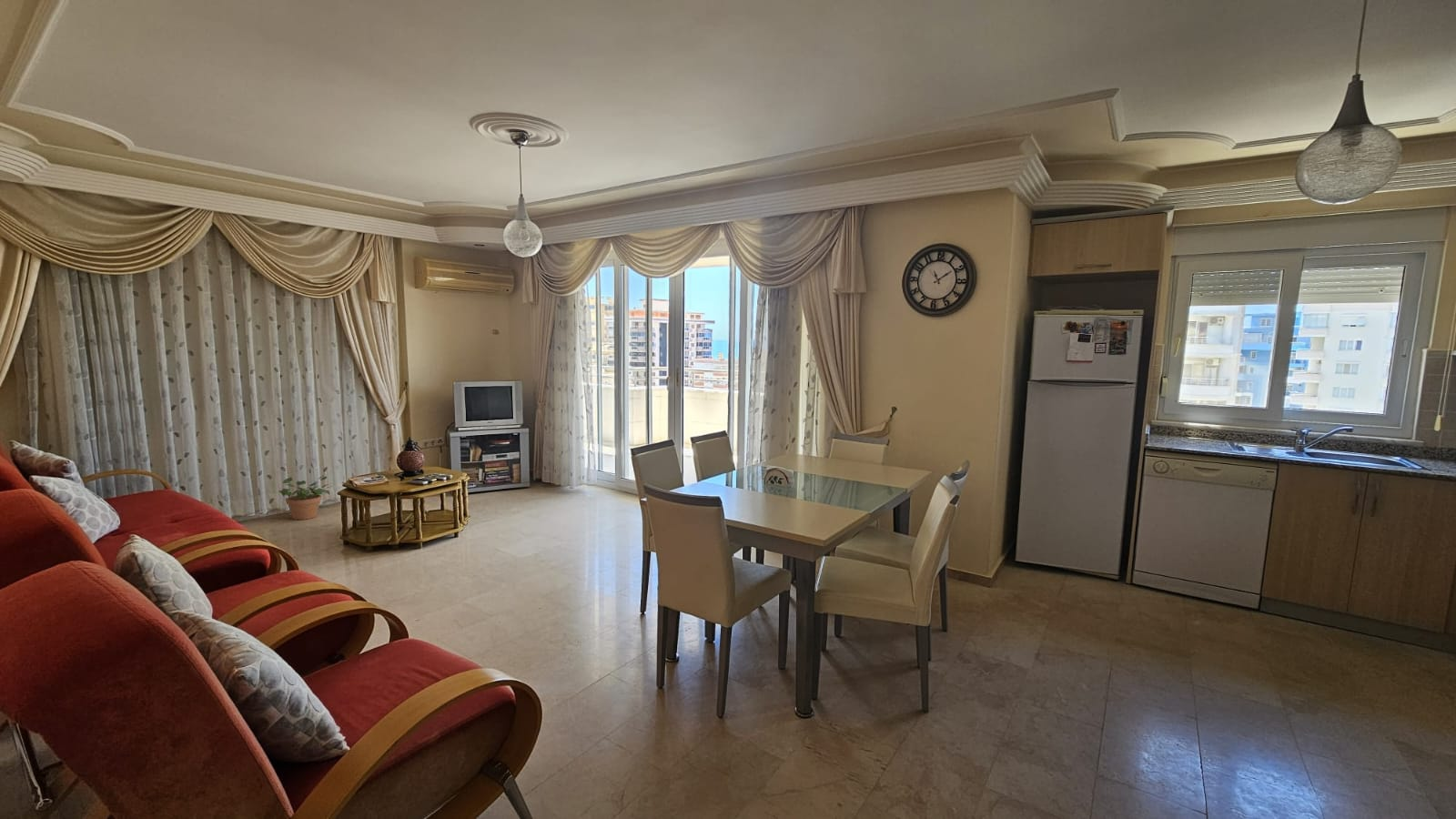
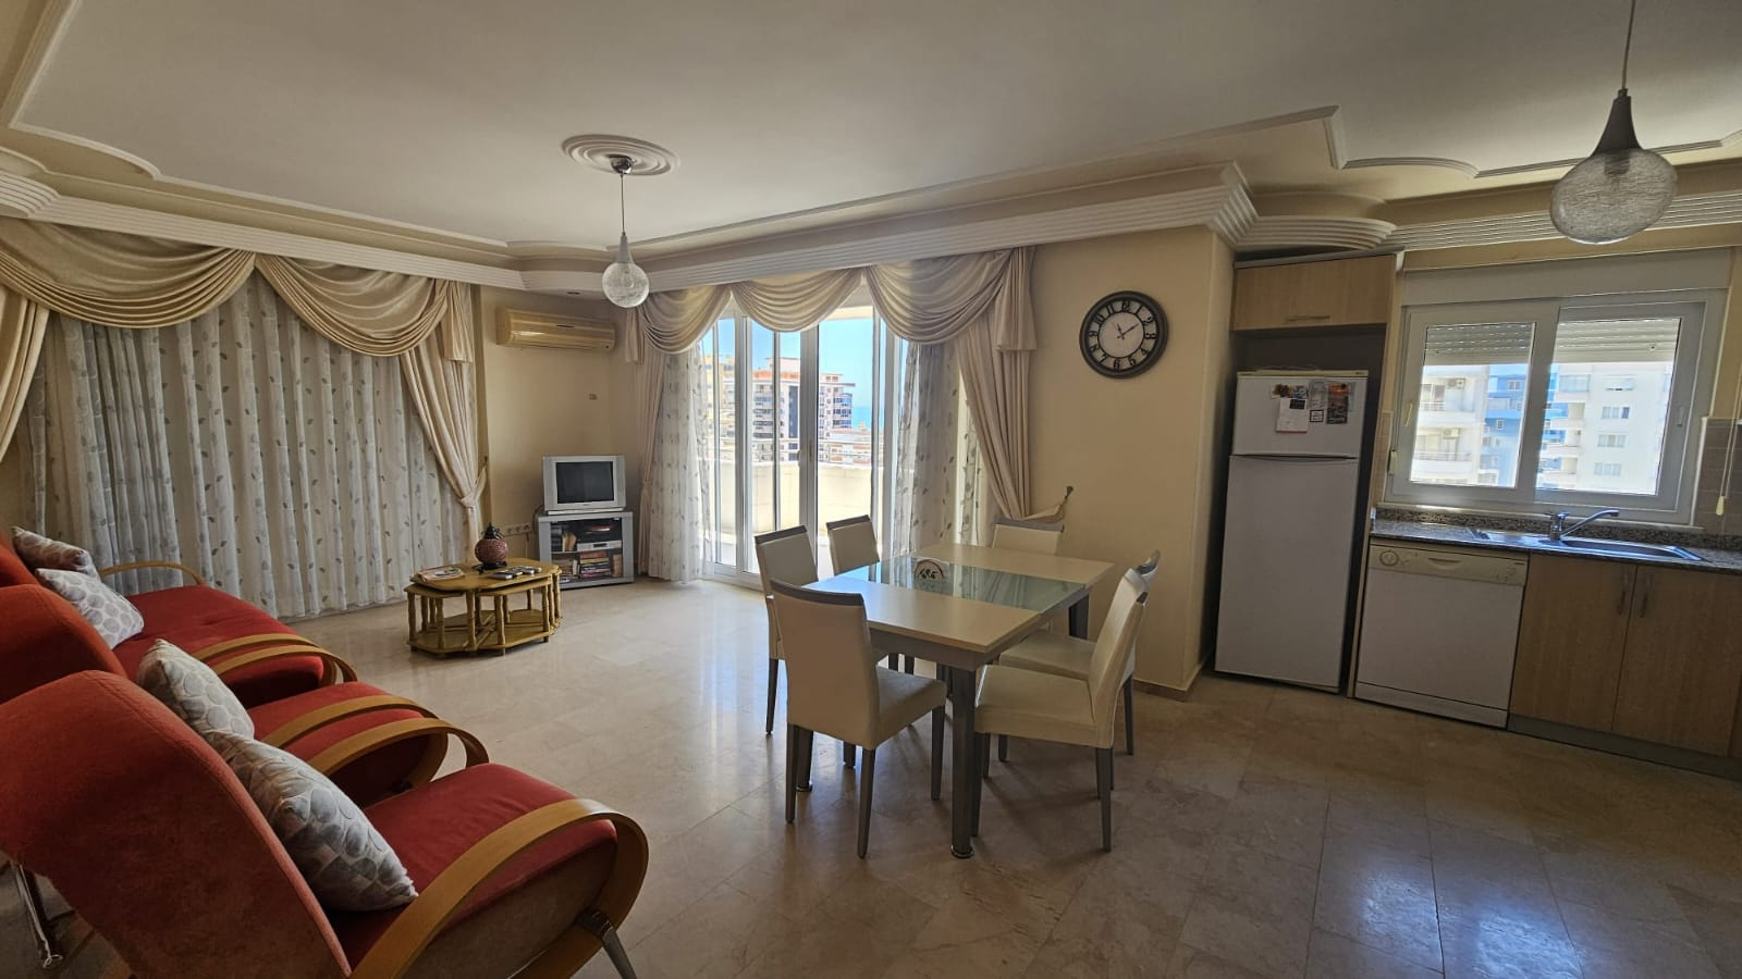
- potted plant (307, 496)
